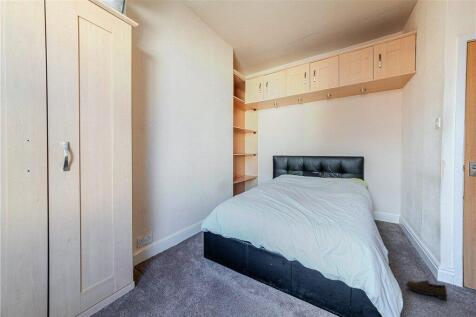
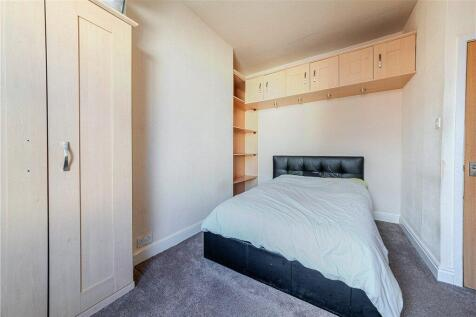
- shoe (425, 286)
